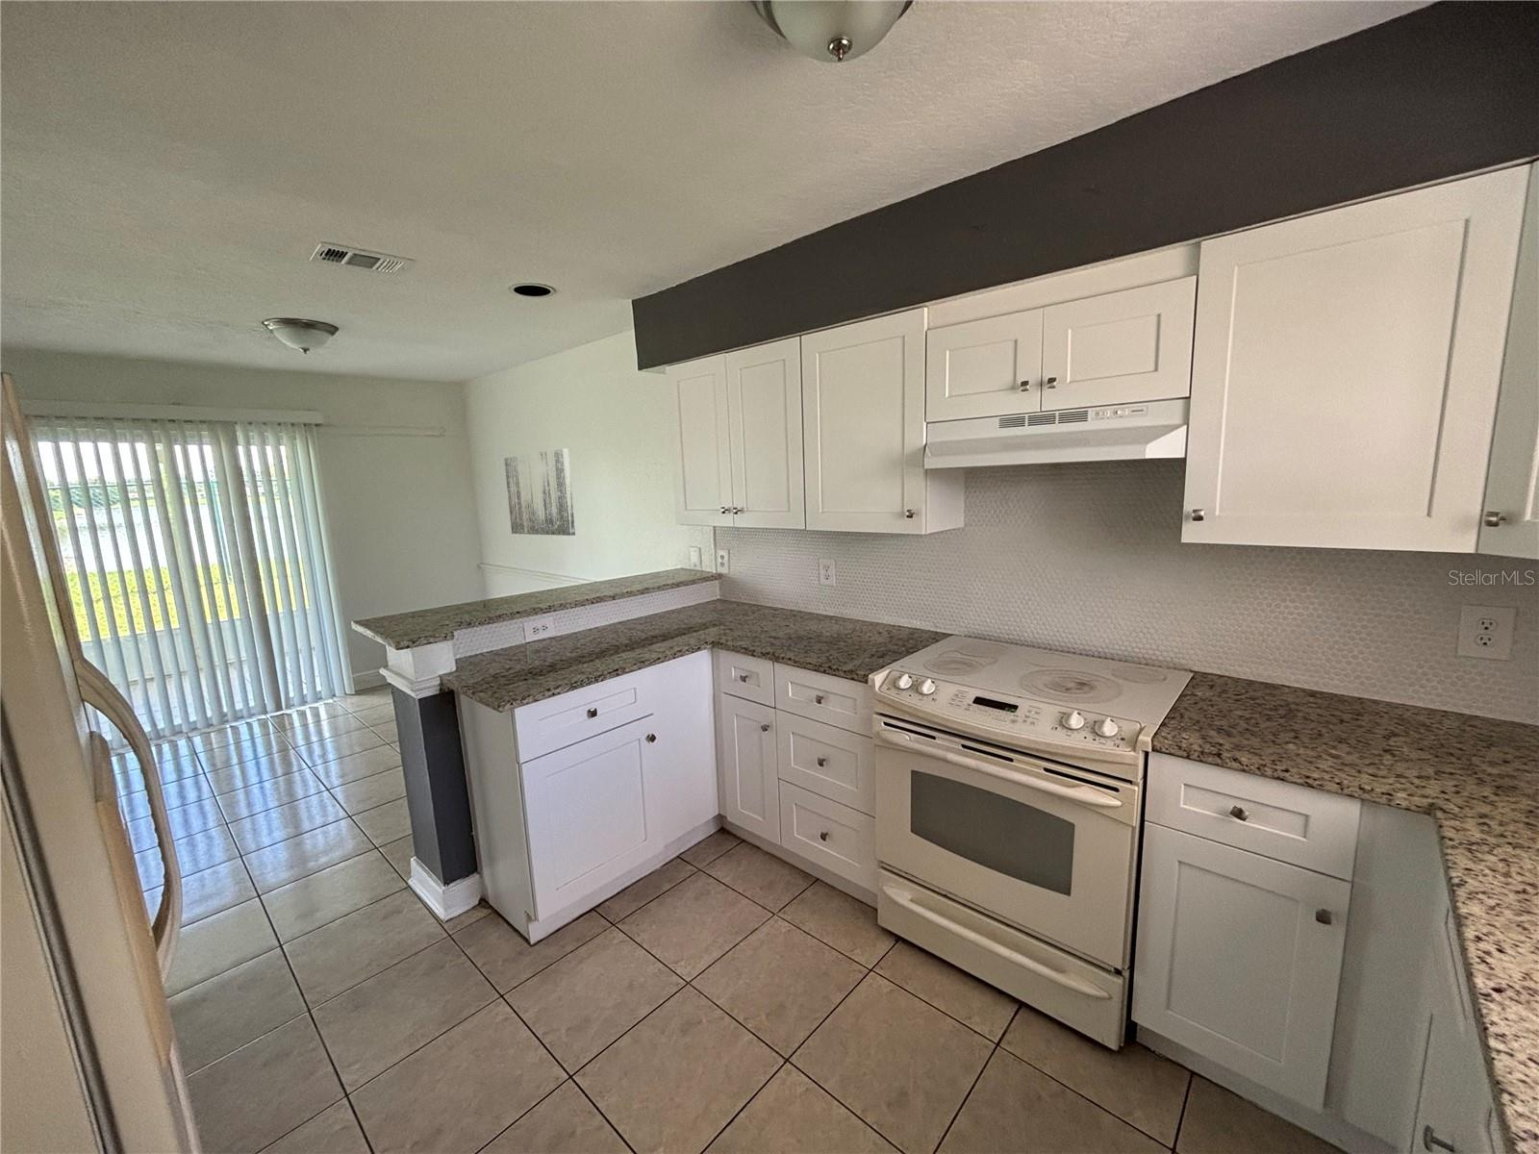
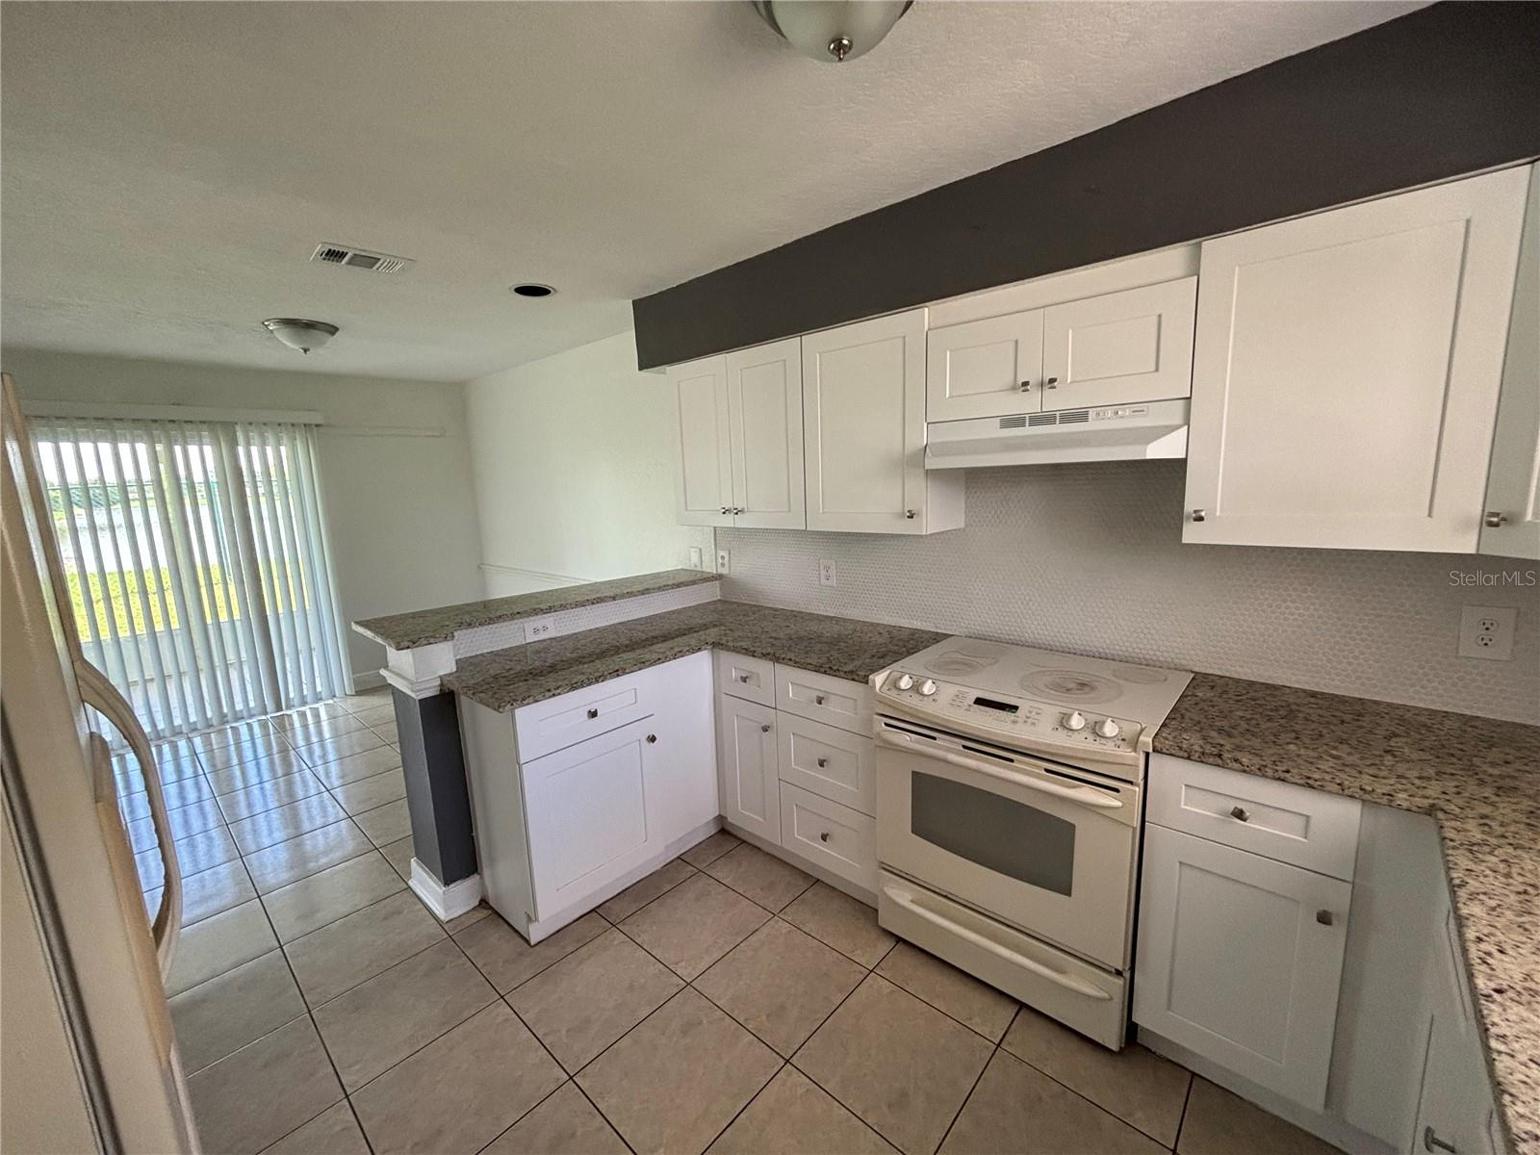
- wall art (538, 495)
